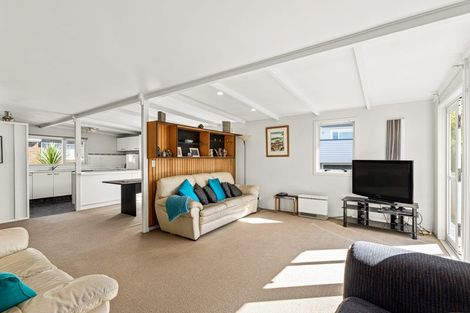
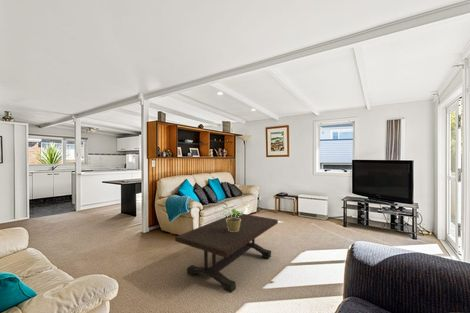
+ coffee table (232, 245)
+ potted plant (232, 217)
